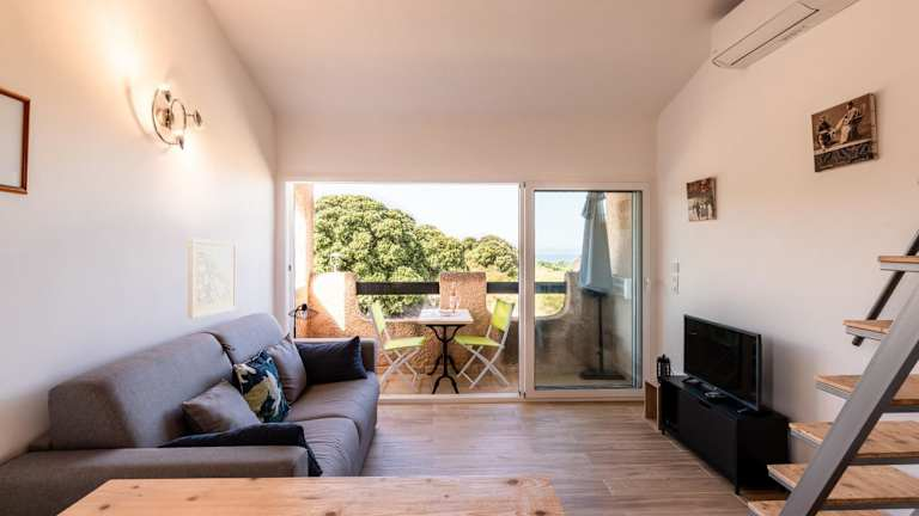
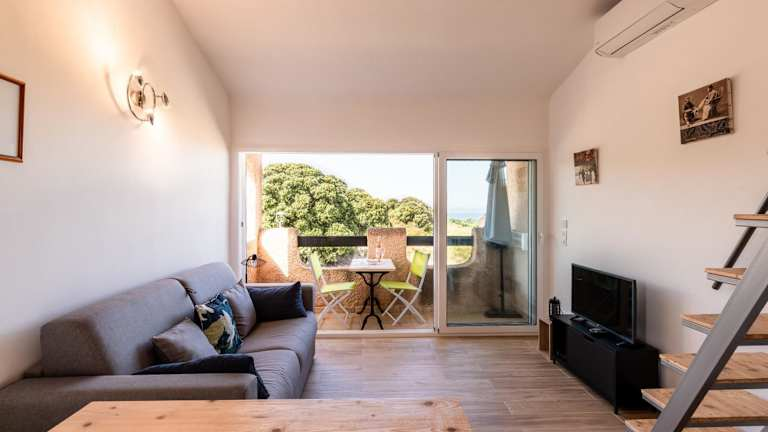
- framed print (214, 277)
